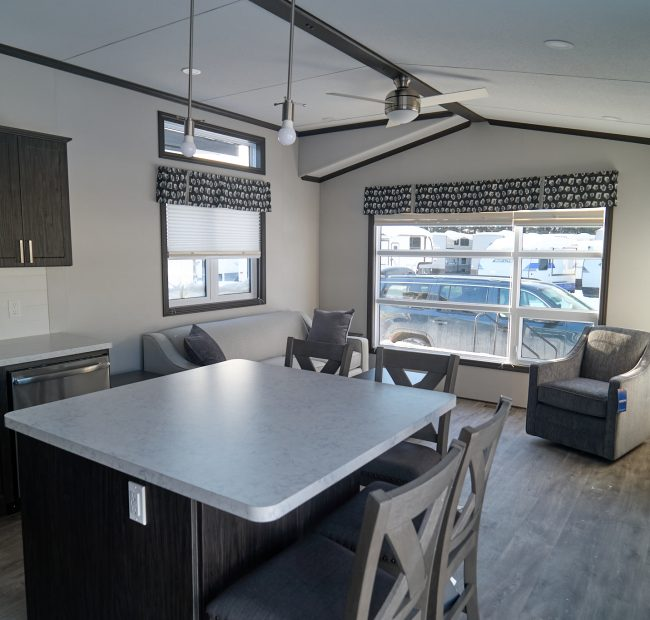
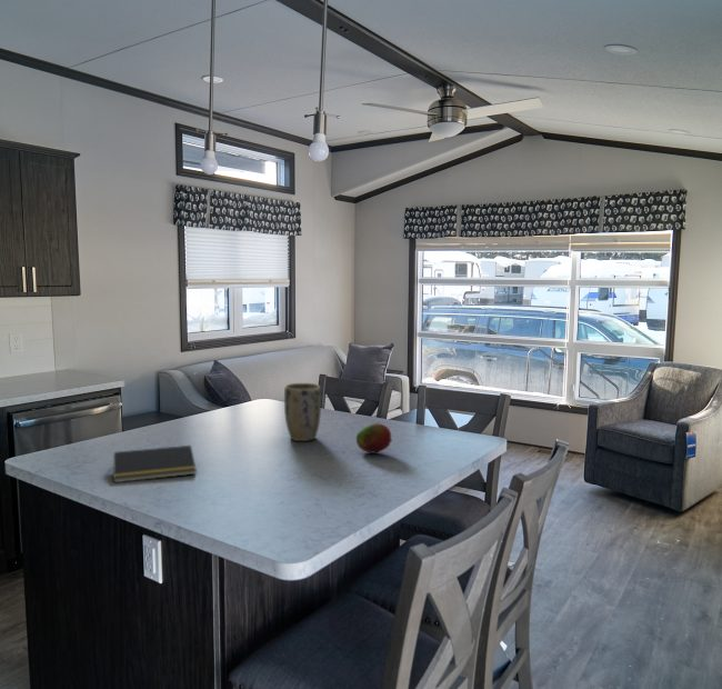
+ fruit (373, 438)
+ plant pot (302, 411)
+ notepad (154, 462)
